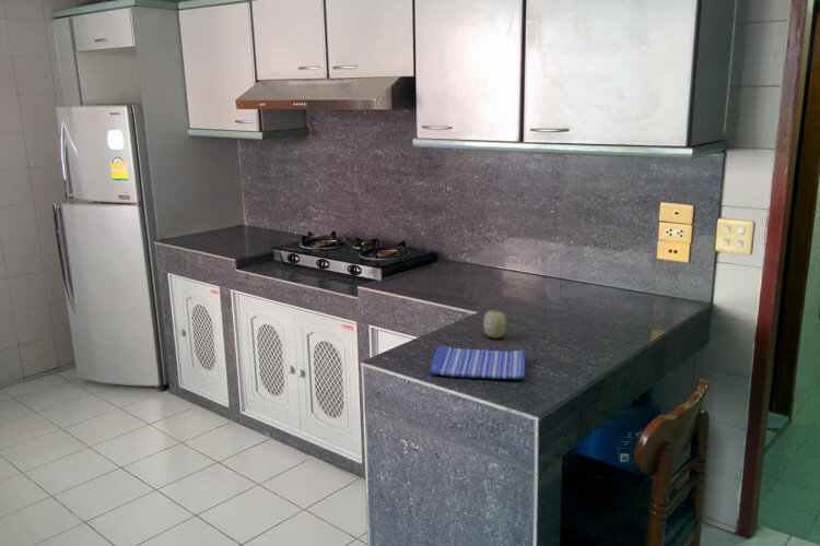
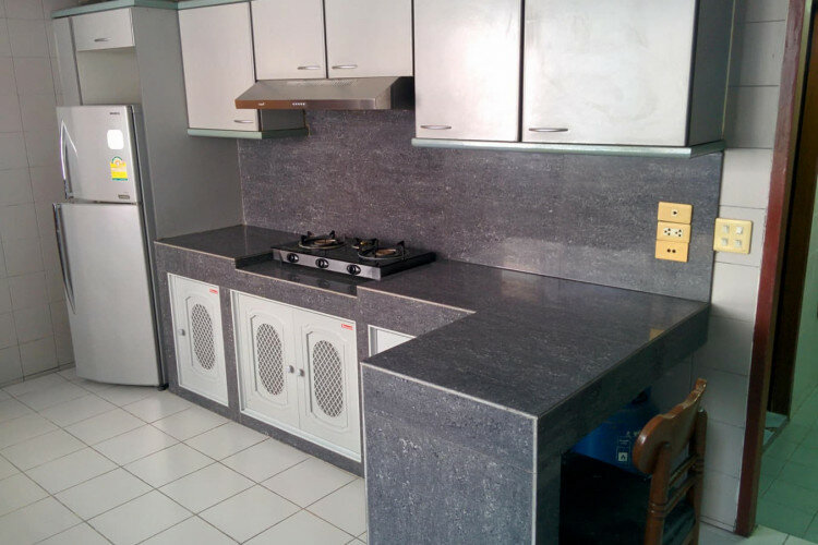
- dish towel (478, 361)
- fruit (494, 323)
